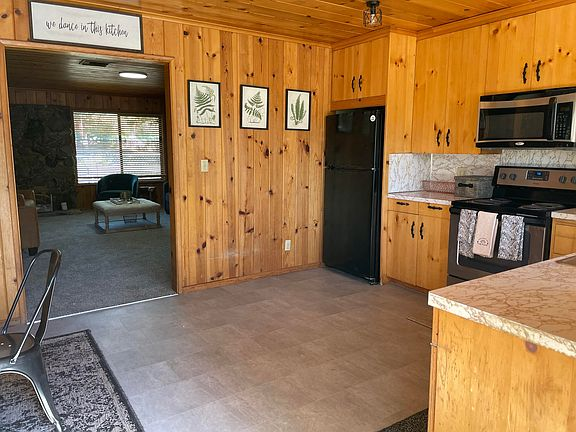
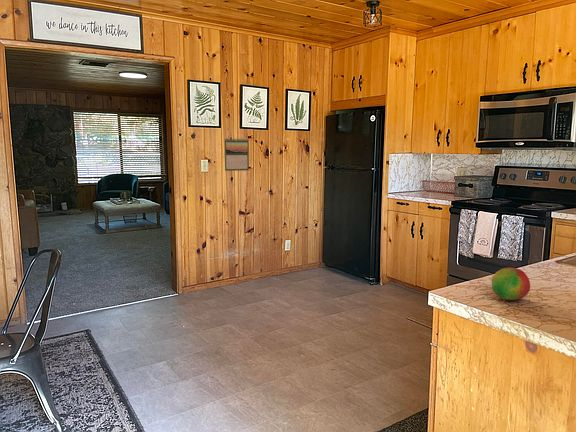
+ fruit (510, 283)
+ calendar (236, 154)
